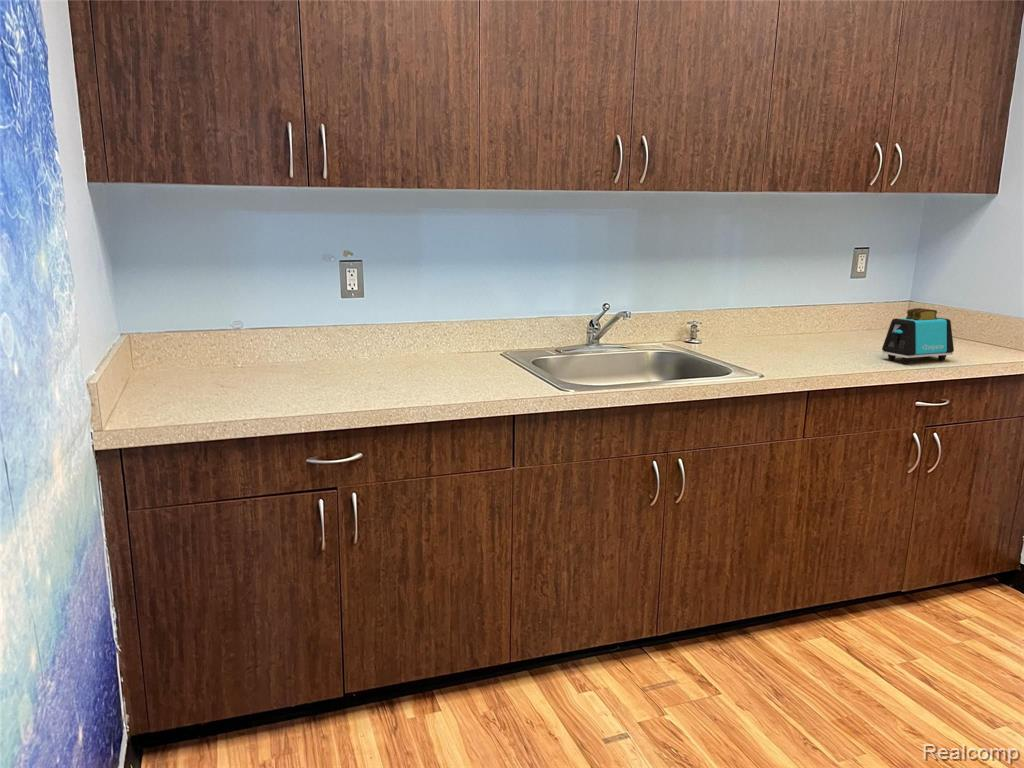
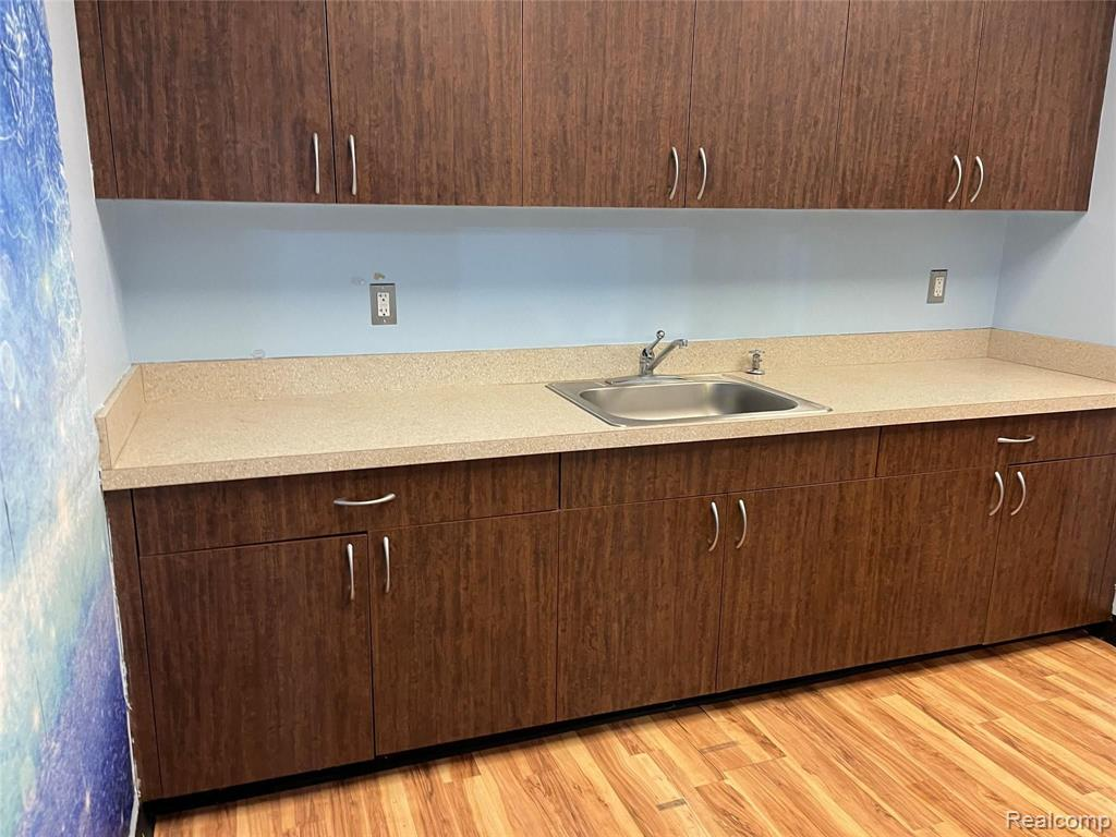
- toaster (919, 334)
